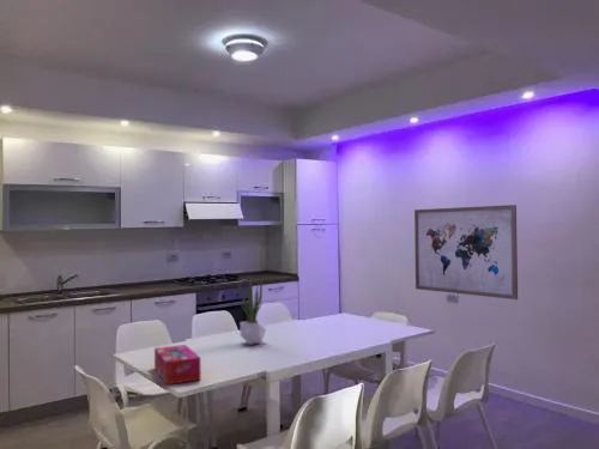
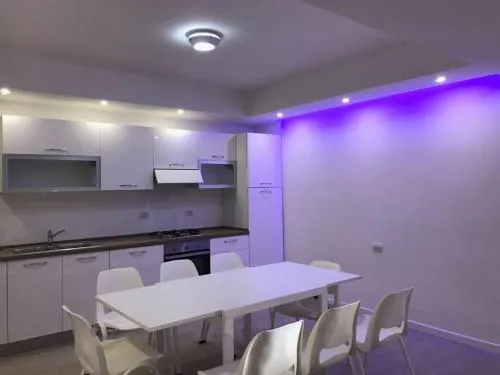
- potted plant (252, 310)
- tissue box (176, 363)
- wall art (461, 250)
